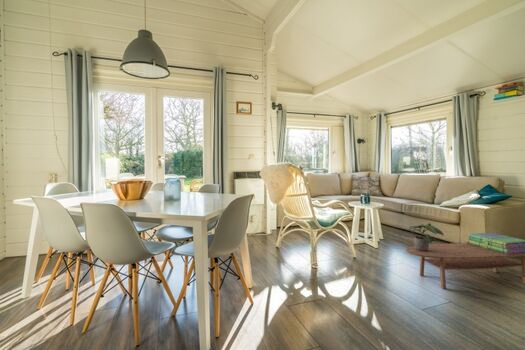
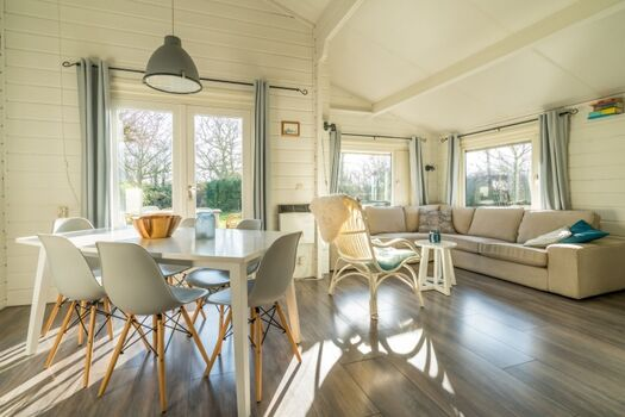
- coffee table (471, 264)
- potted plant (425, 236)
- stack of books (497, 242)
